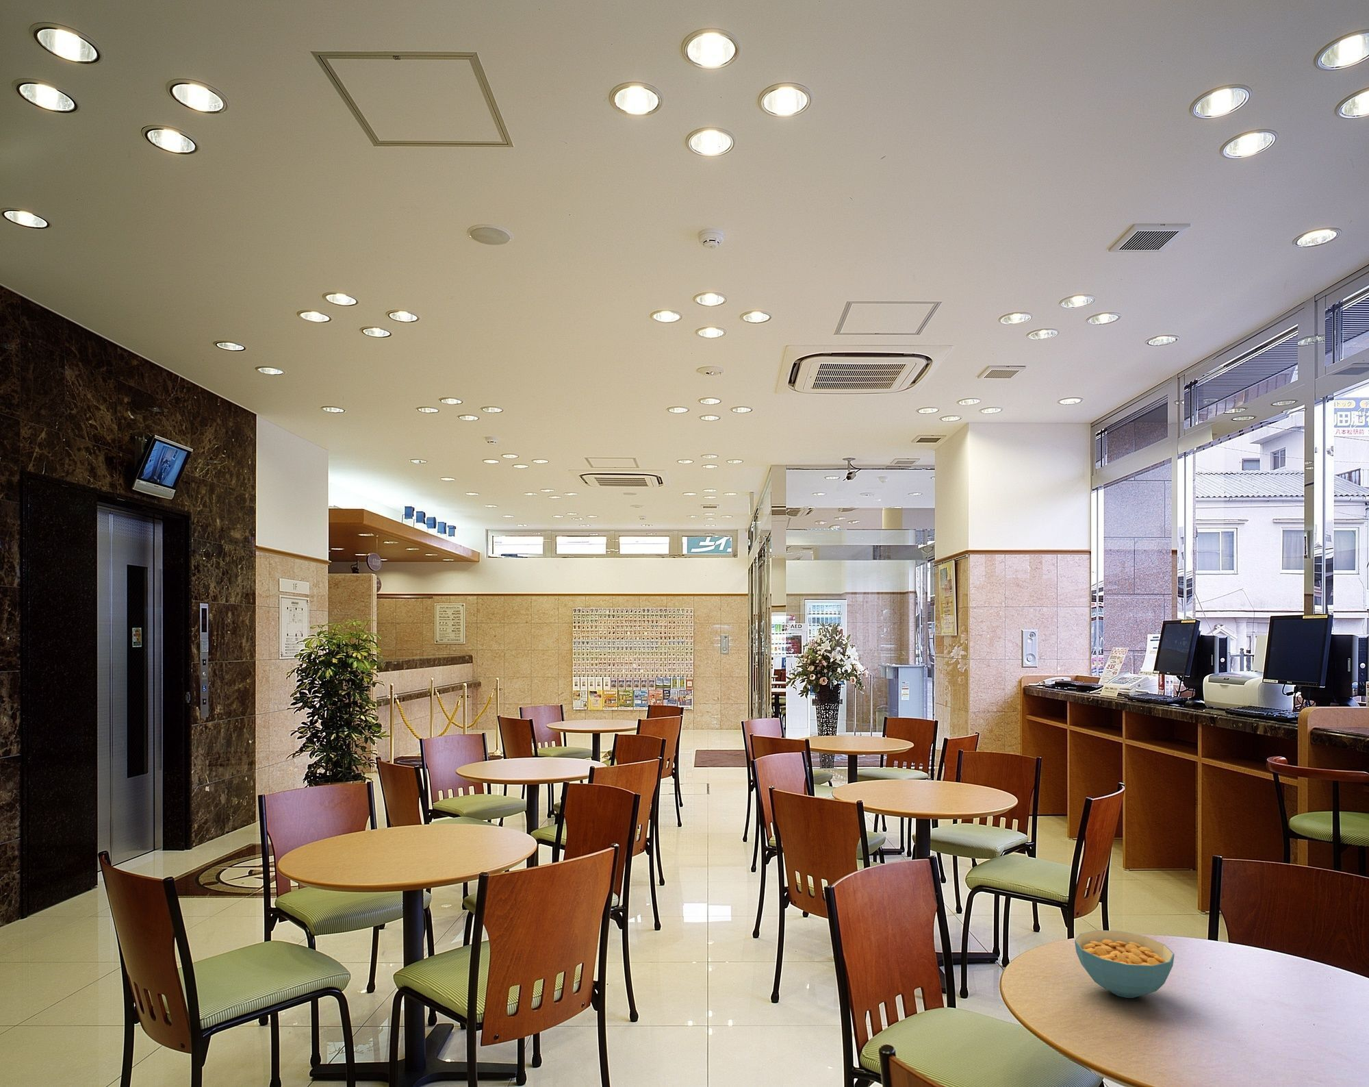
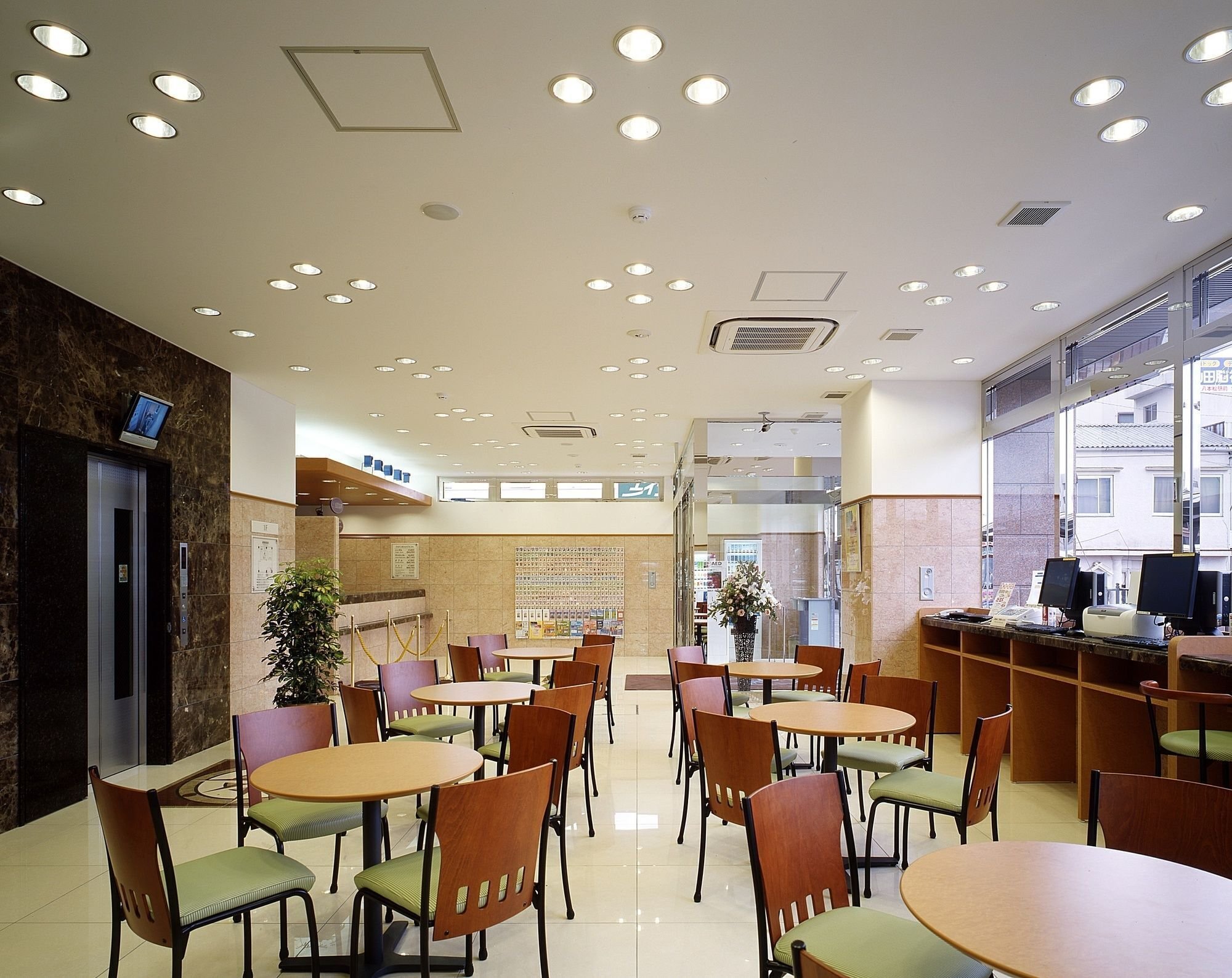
- cereal bowl (1123, 969)
